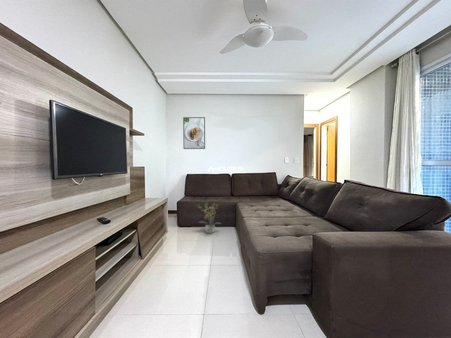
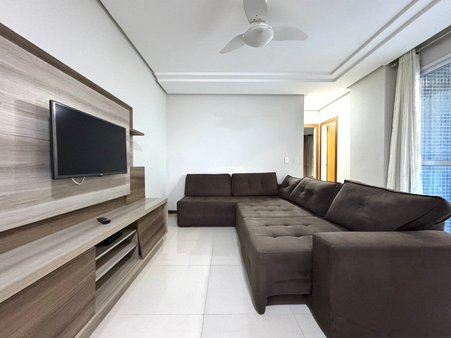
- potted plant (208, 217)
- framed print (194, 133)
